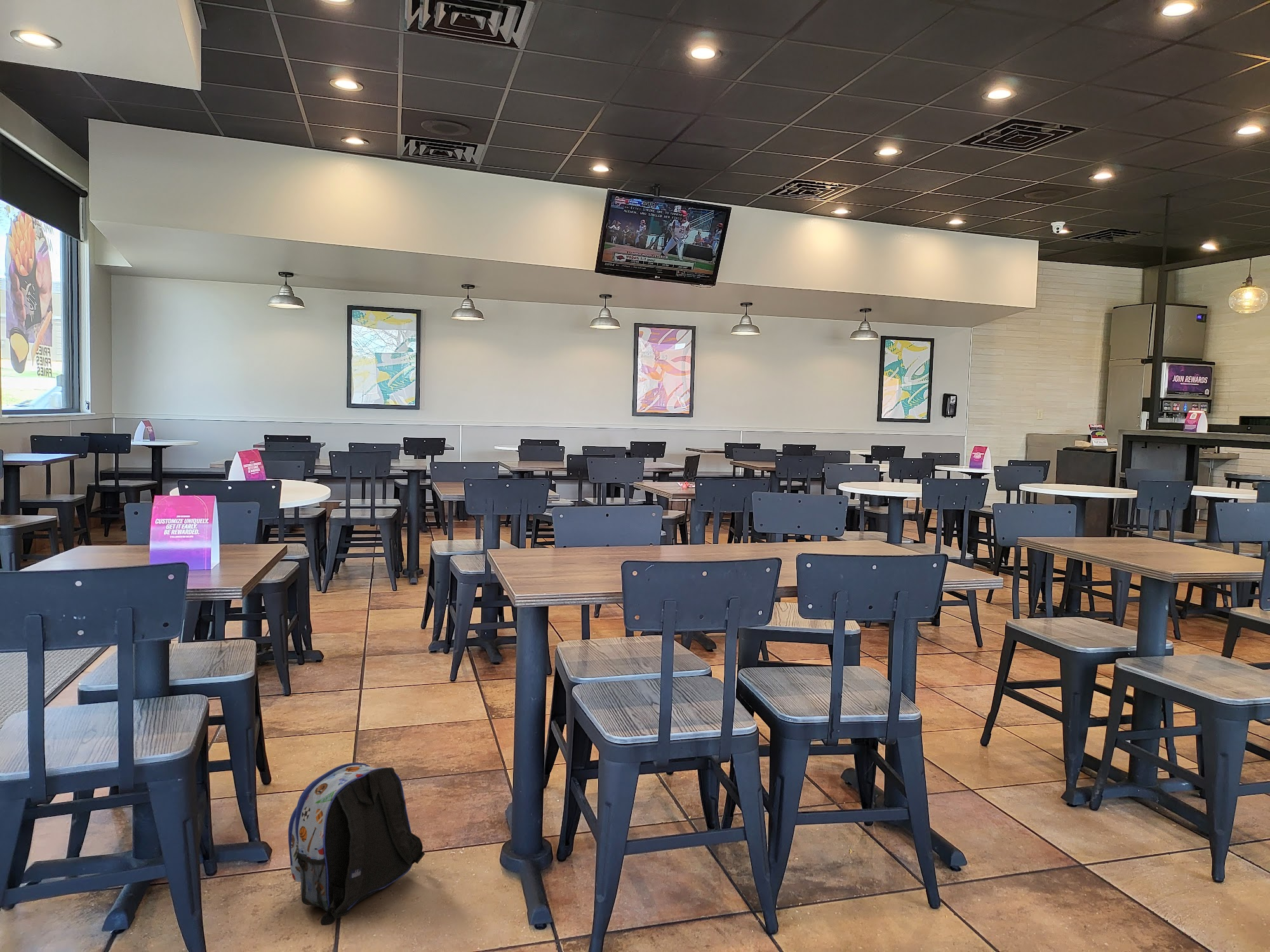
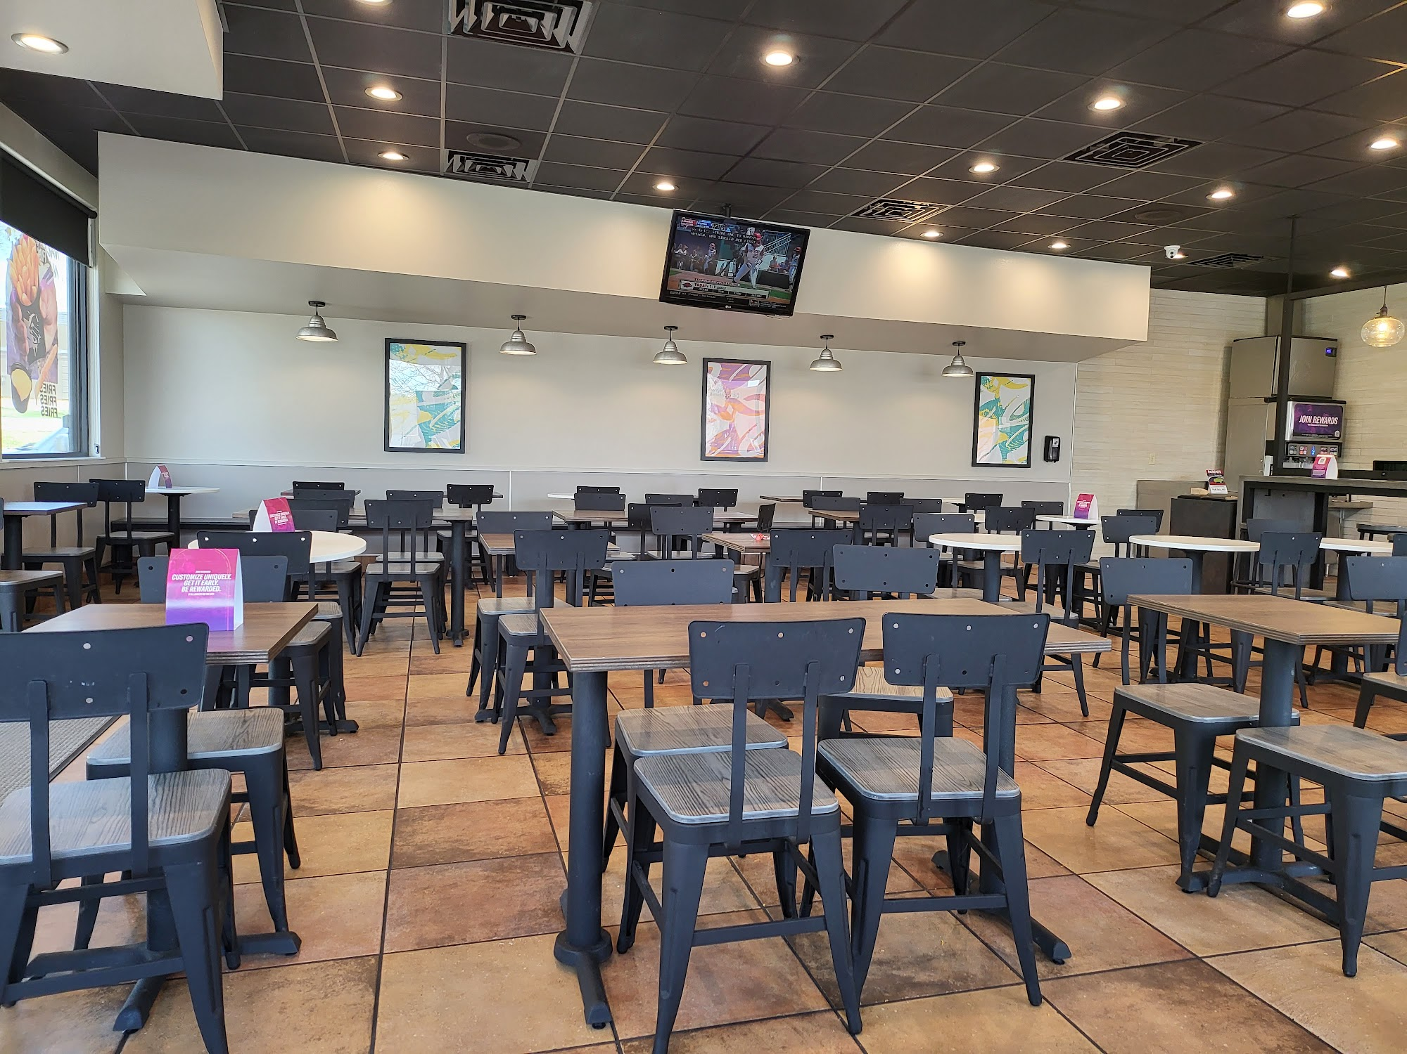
- backpack (352, 827)
